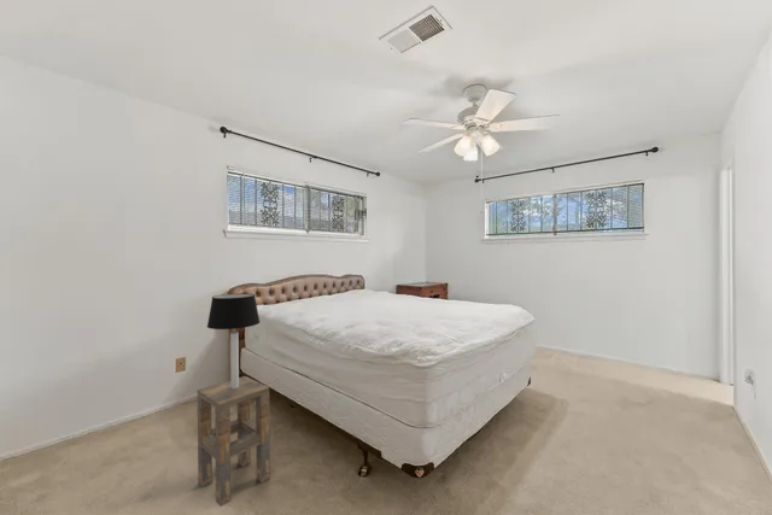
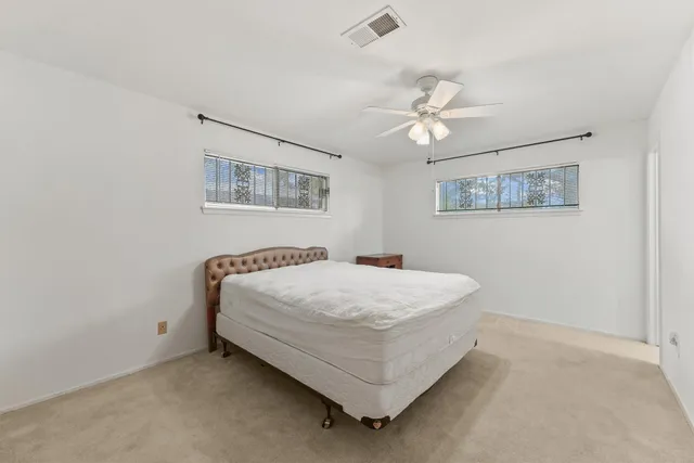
- table lamp (234, 340)
- side table (233, 433)
